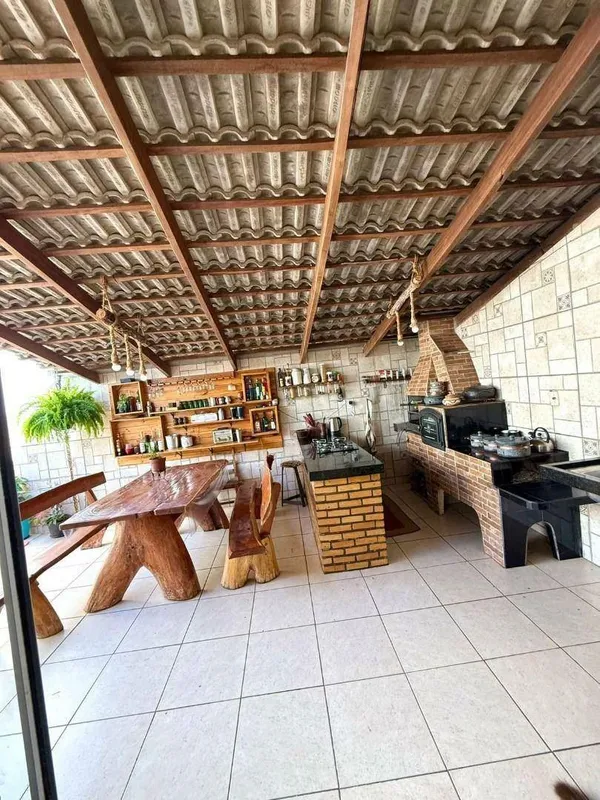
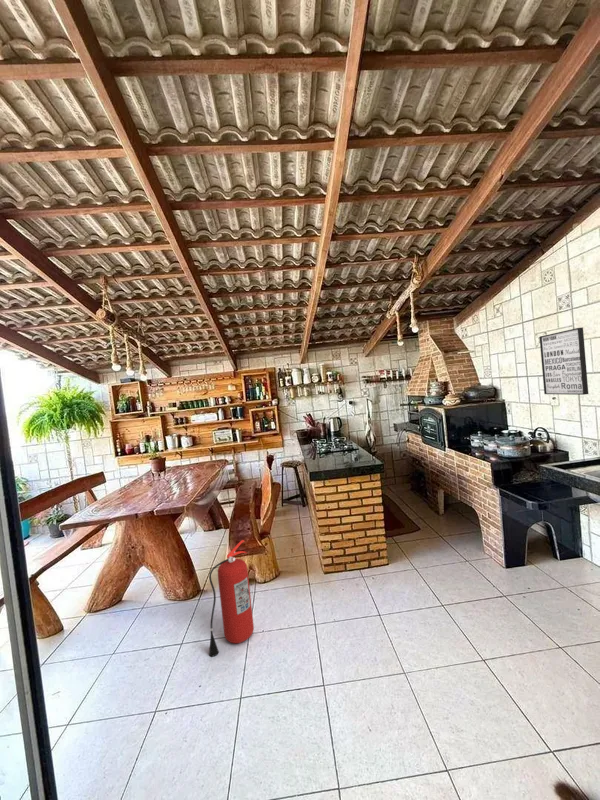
+ wall art (562, 363)
+ fire extinguisher (228, 594)
